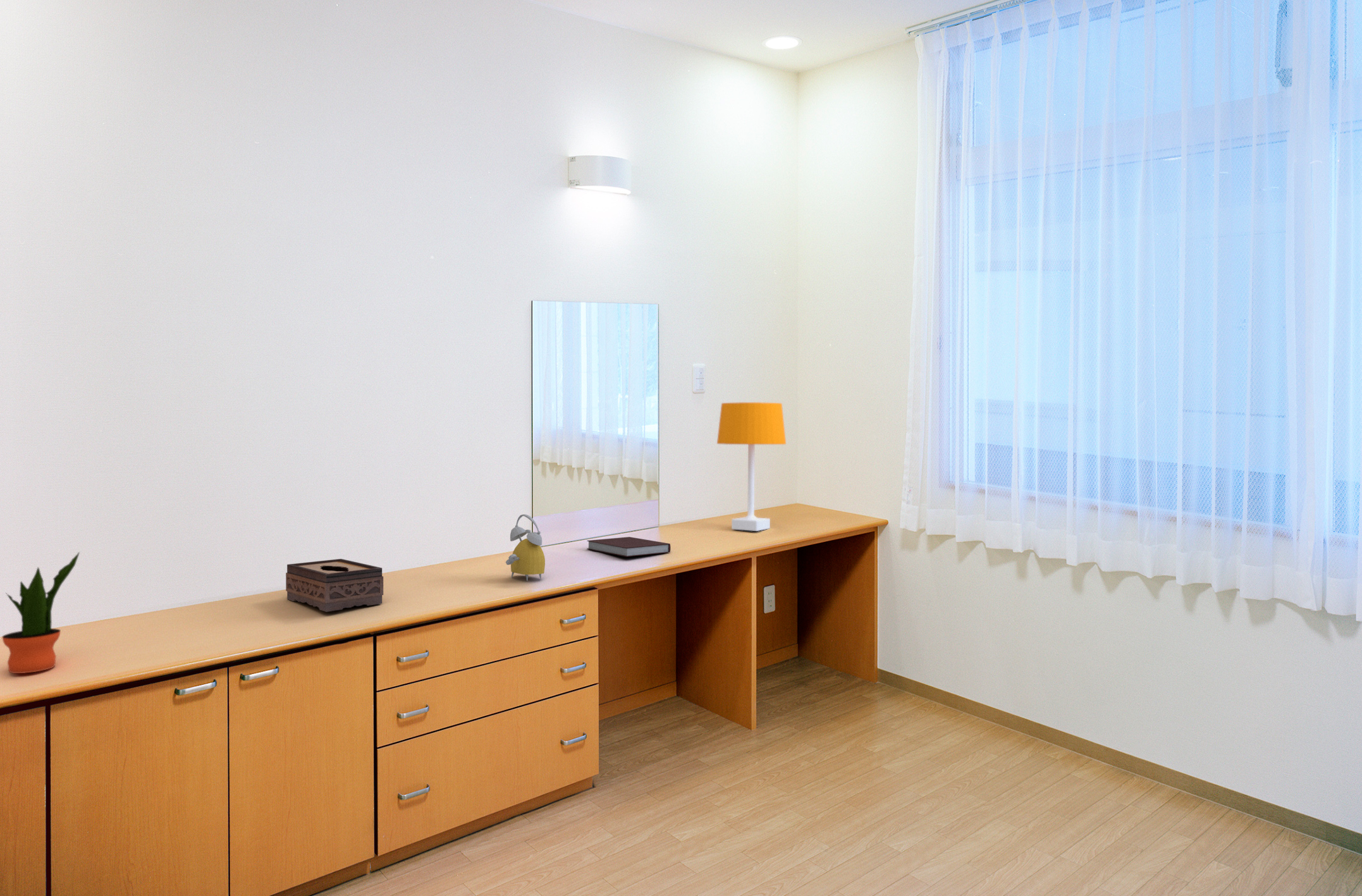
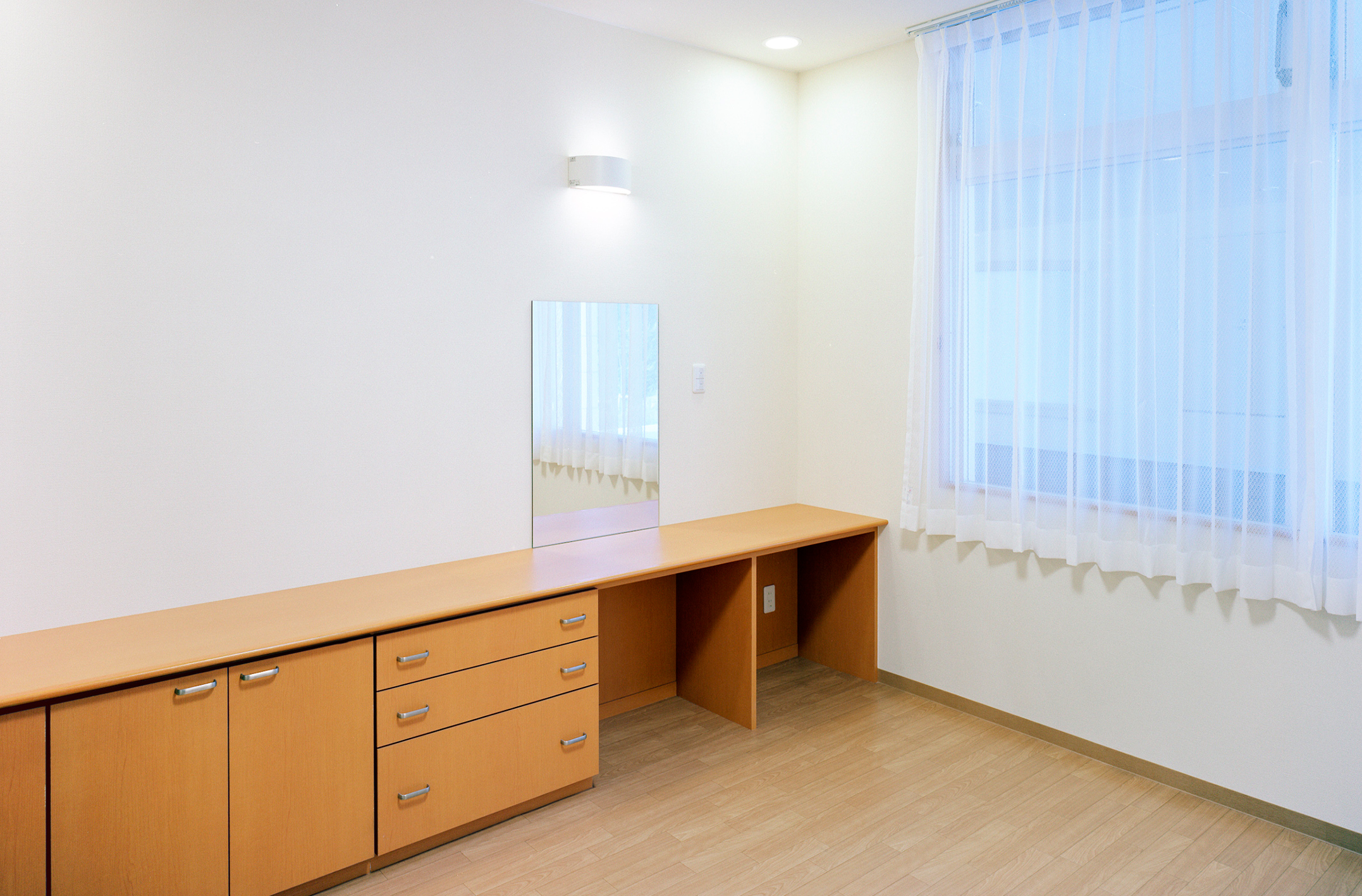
- tissue box (334, 584)
- alarm clock (521, 547)
- notebook (628, 546)
- desk lamp (751, 466)
- potted plant (42, 610)
